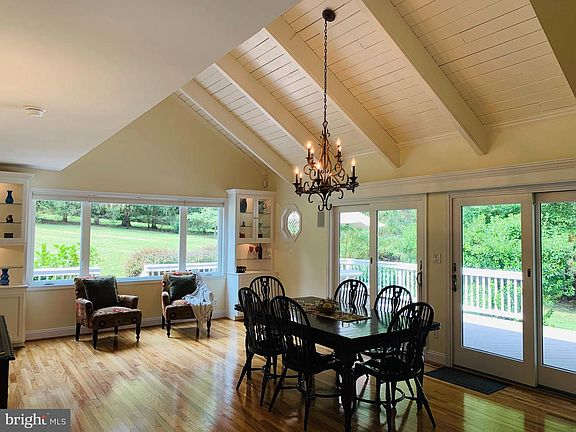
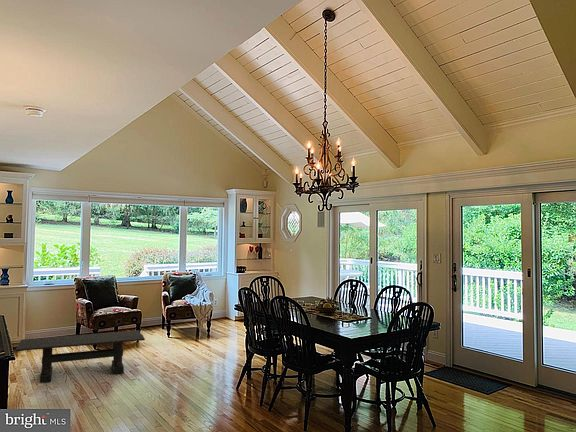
+ coffee table (83, 356)
